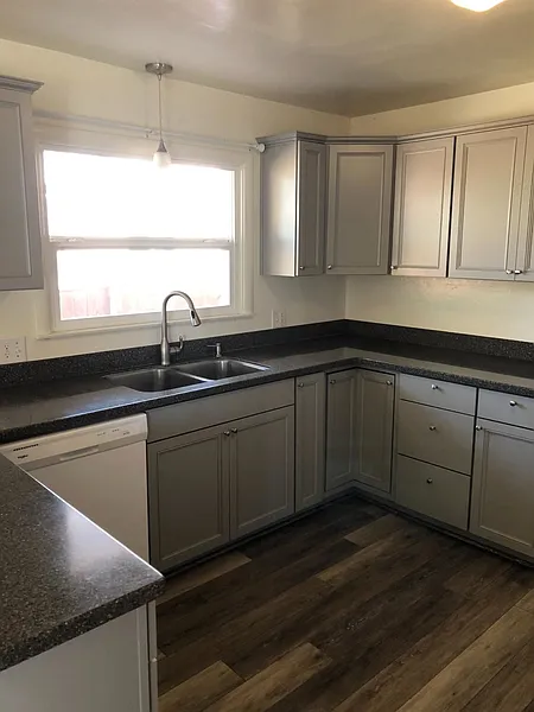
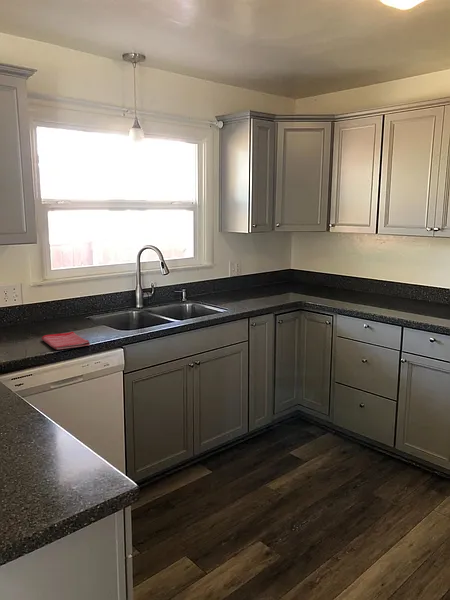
+ dish towel (65, 340)
